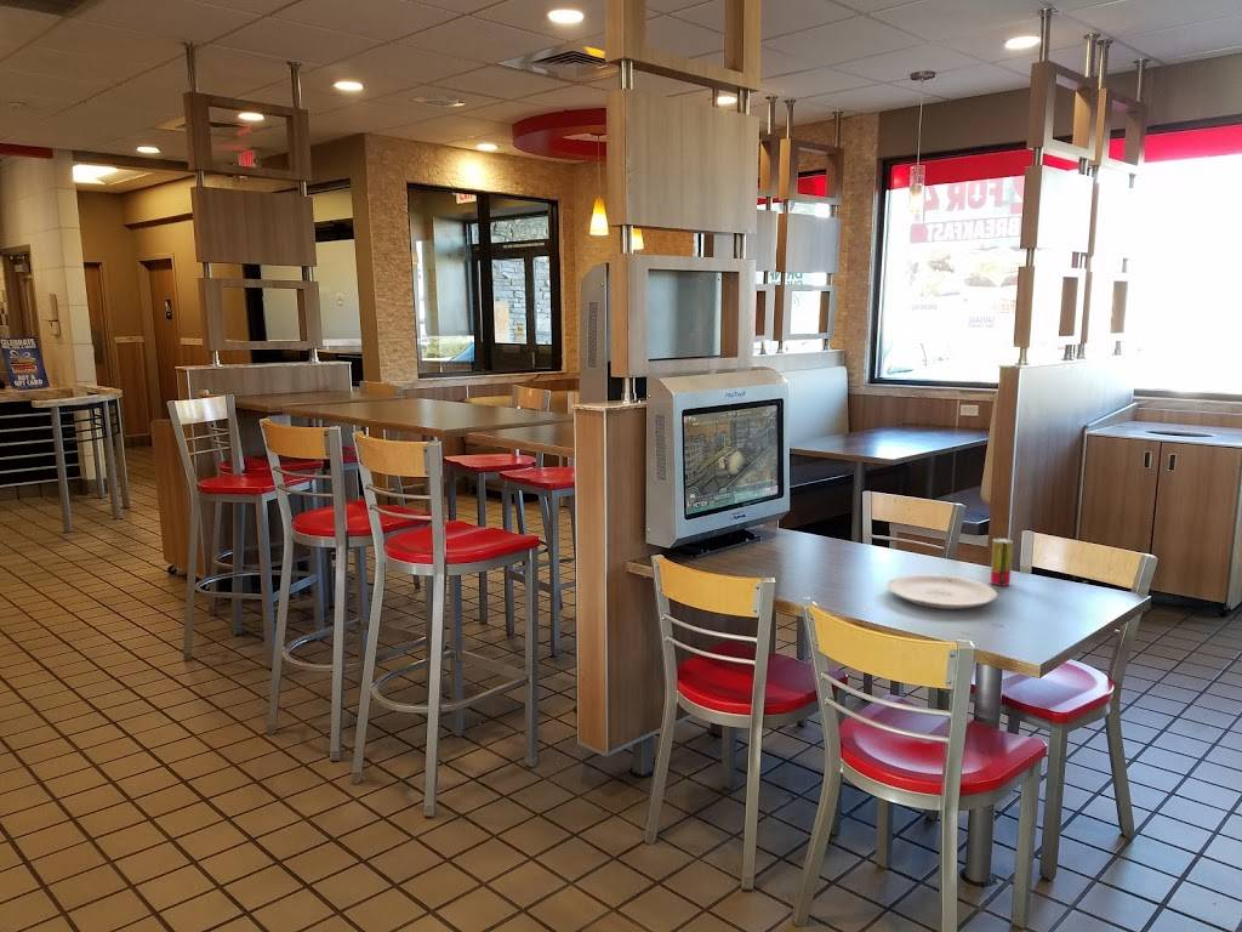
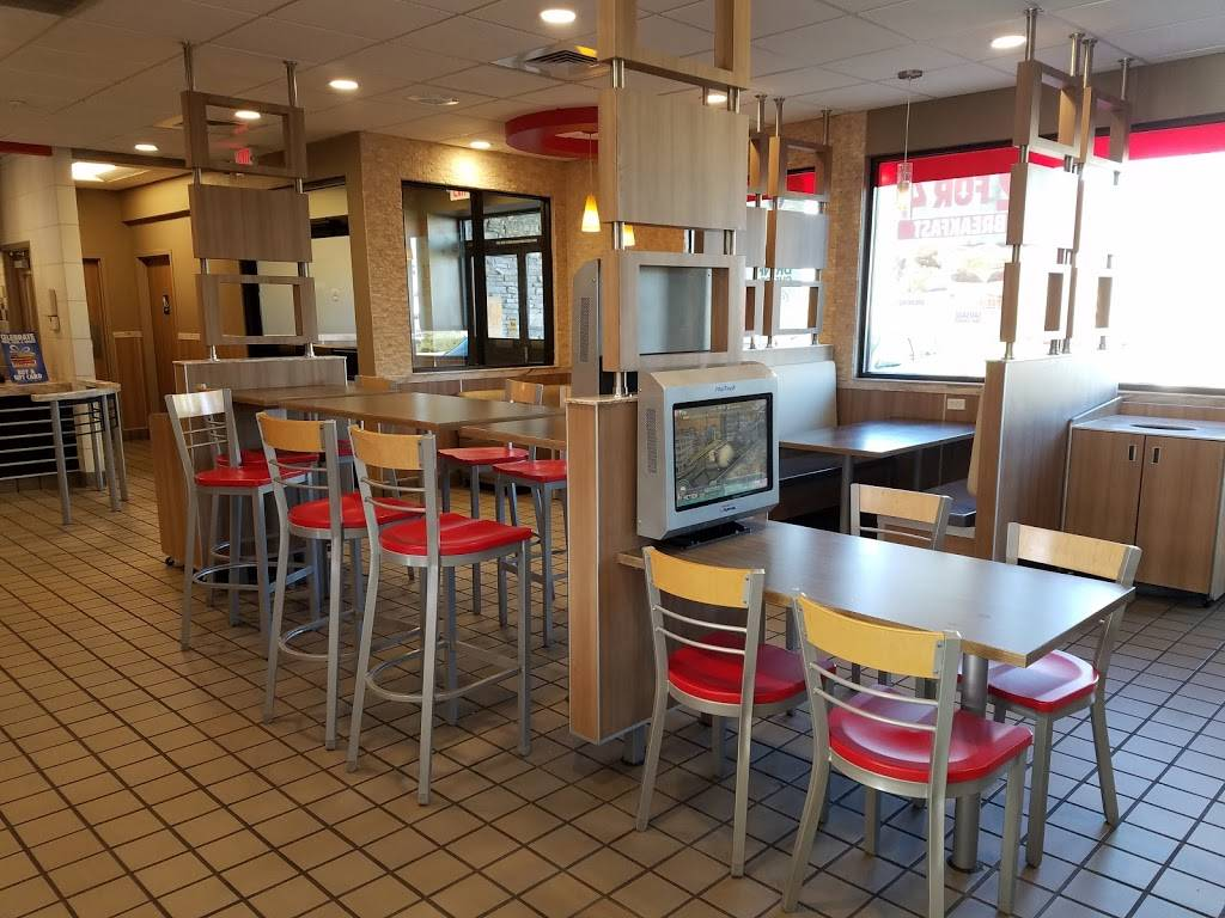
- beverage can (1001, 561)
- plate (940, 592)
